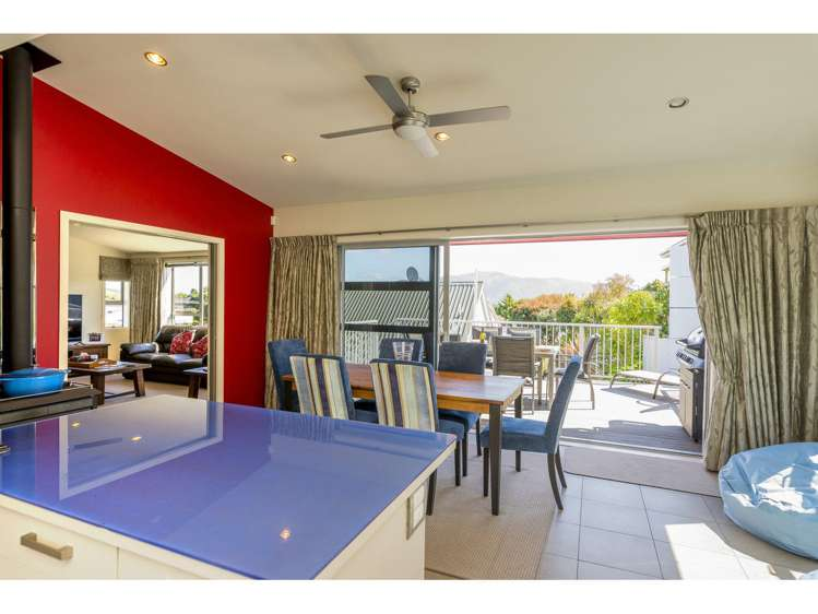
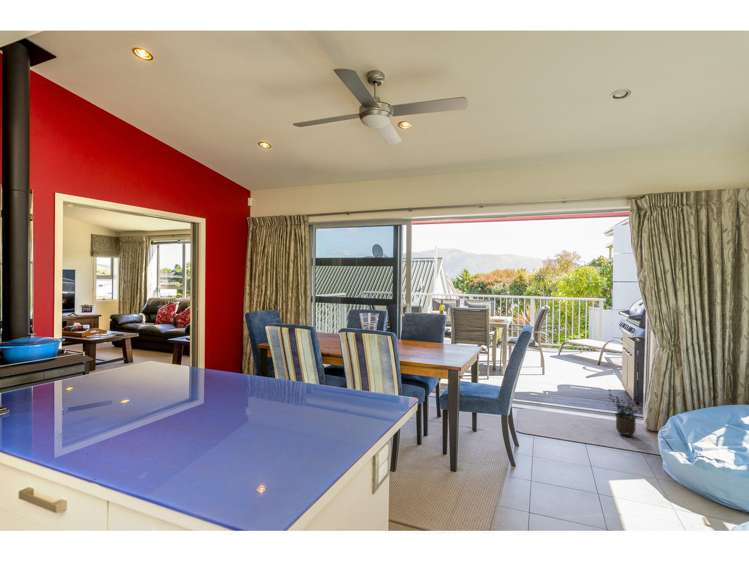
+ potted plant (623, 412)
